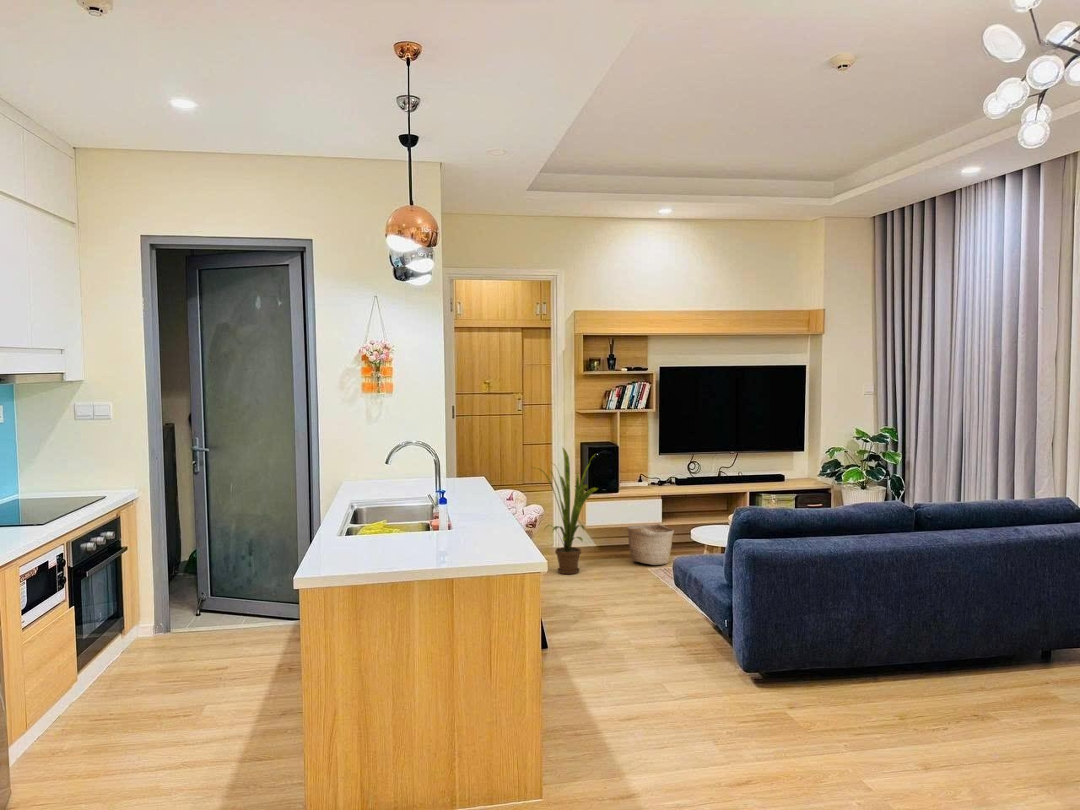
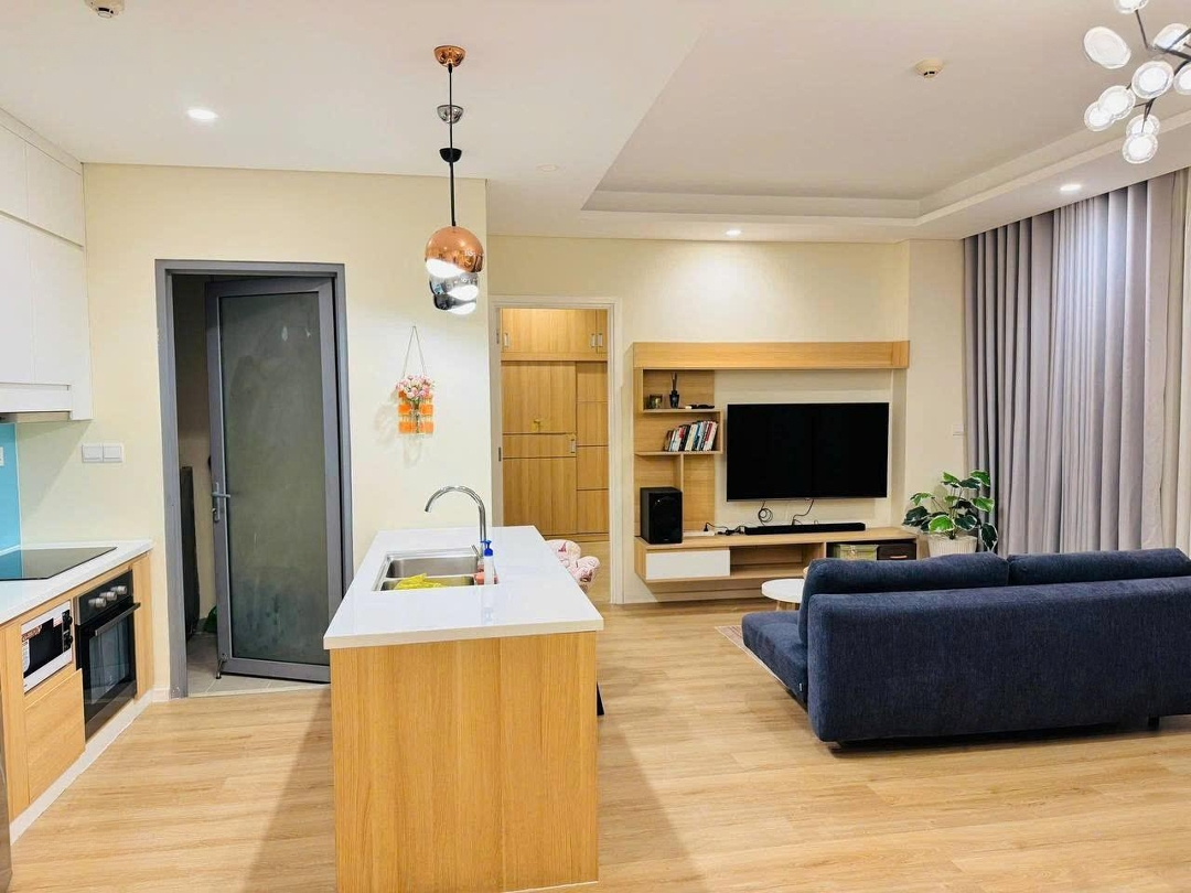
- house plant (564, 510)
- basket (650, 542)
